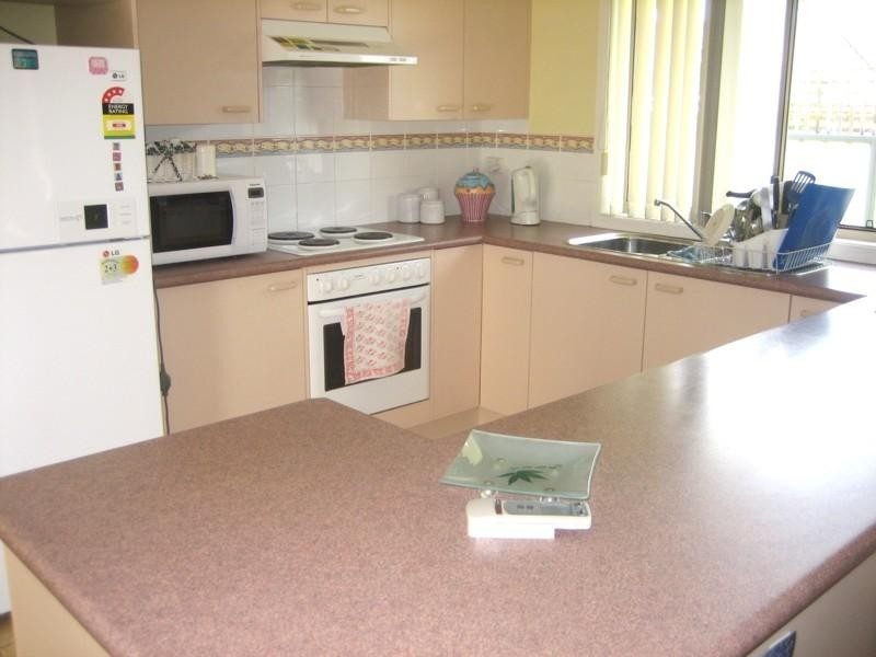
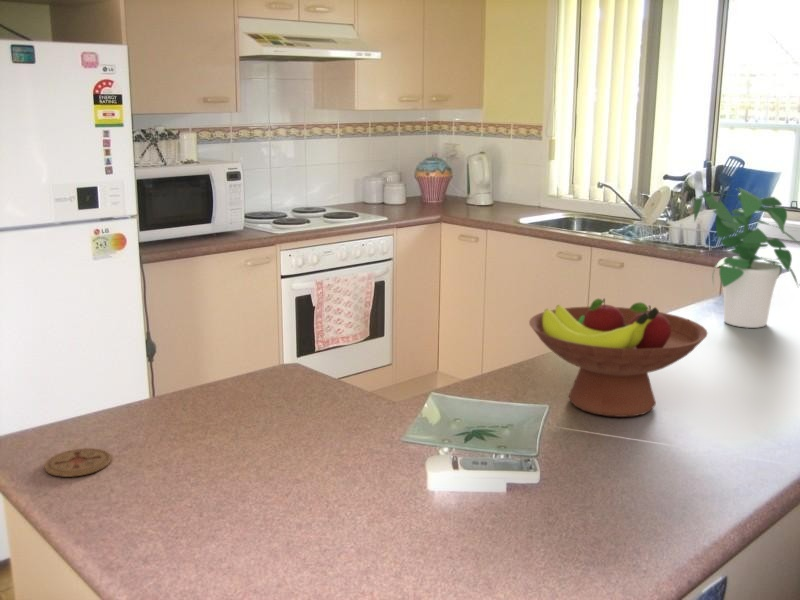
+ coaster (78, 462)
+ potted plant (744, 256)
+ fruit bowl (614, 349)
